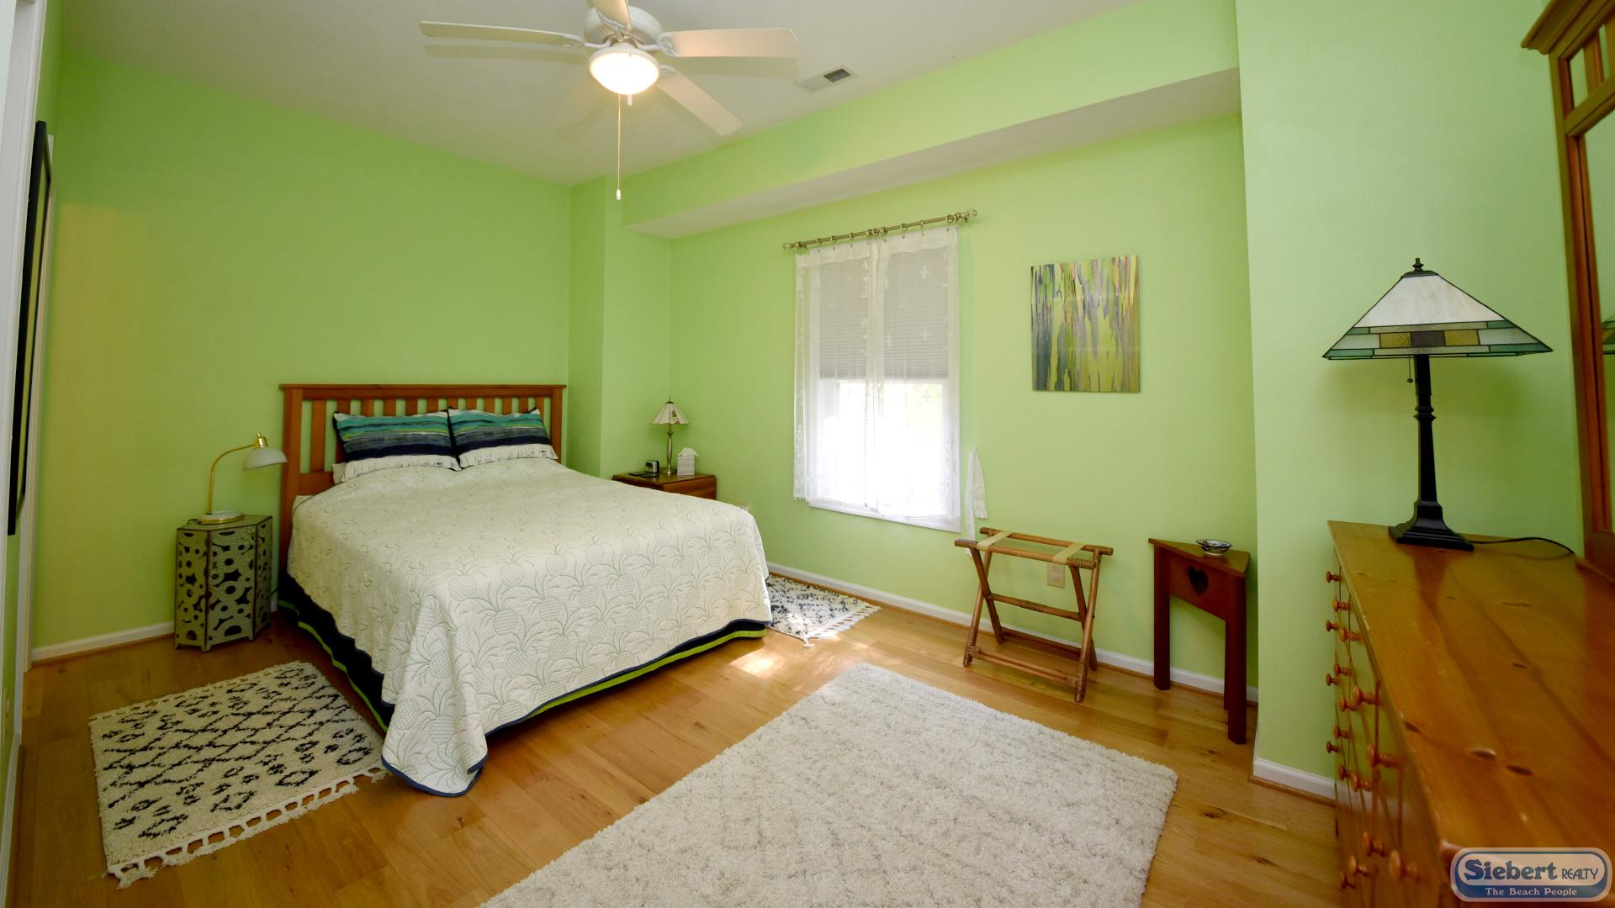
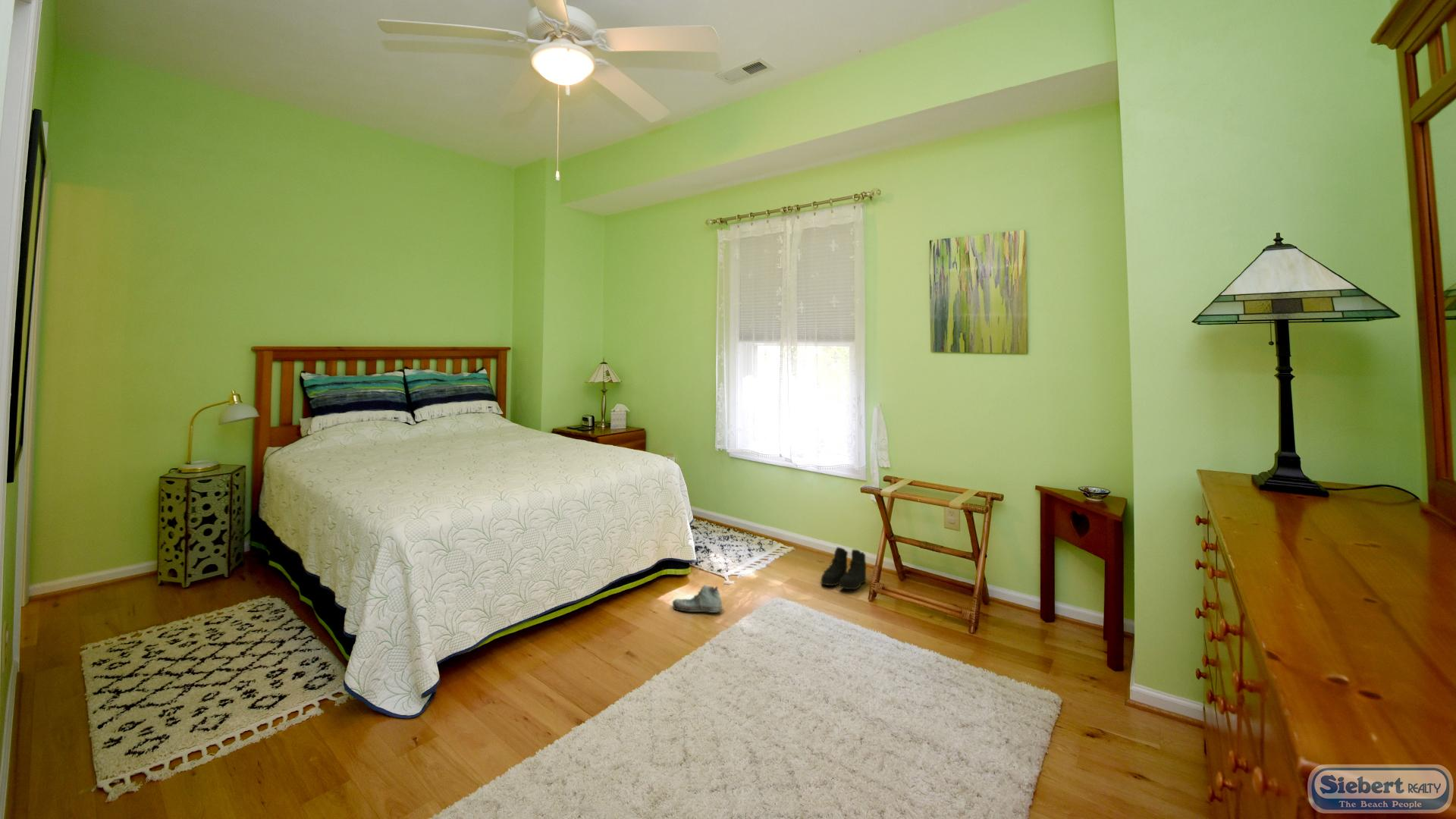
+ boots (844, 566)
+ shoe (696, 597)
